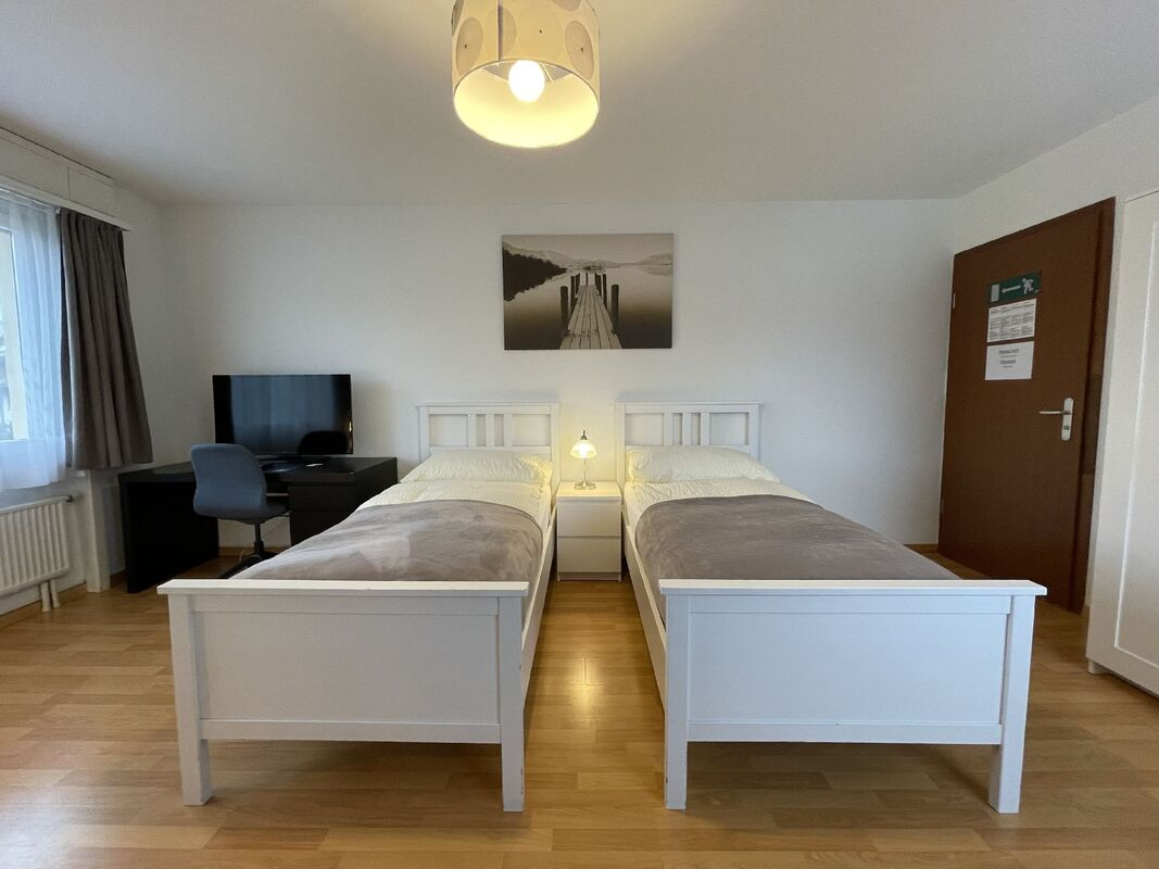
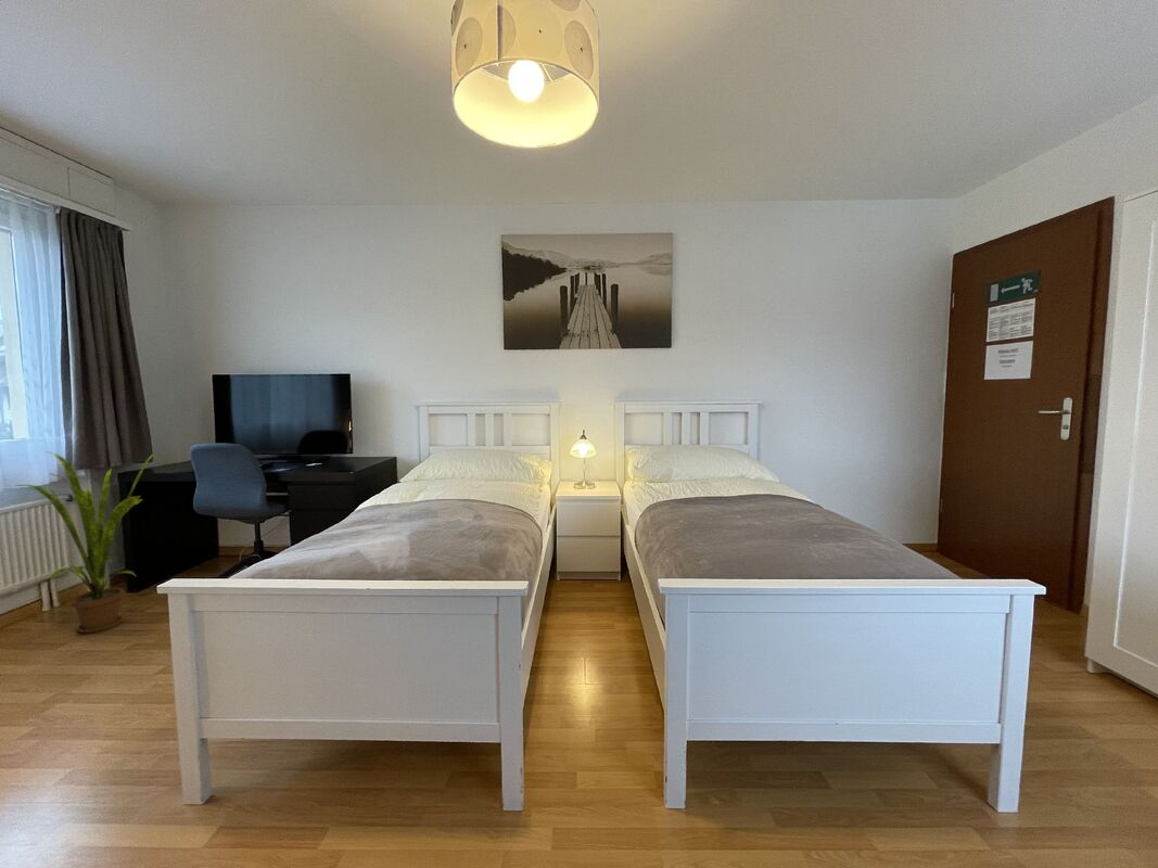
+ house plant (80, 541)
